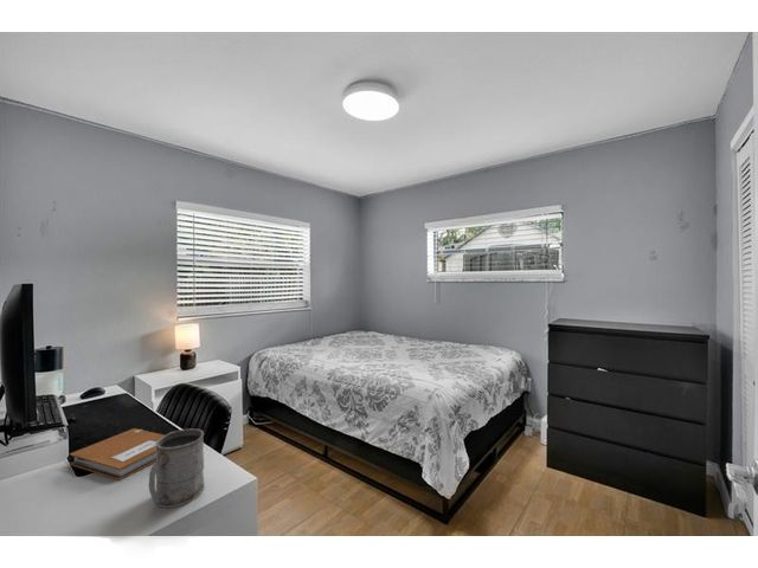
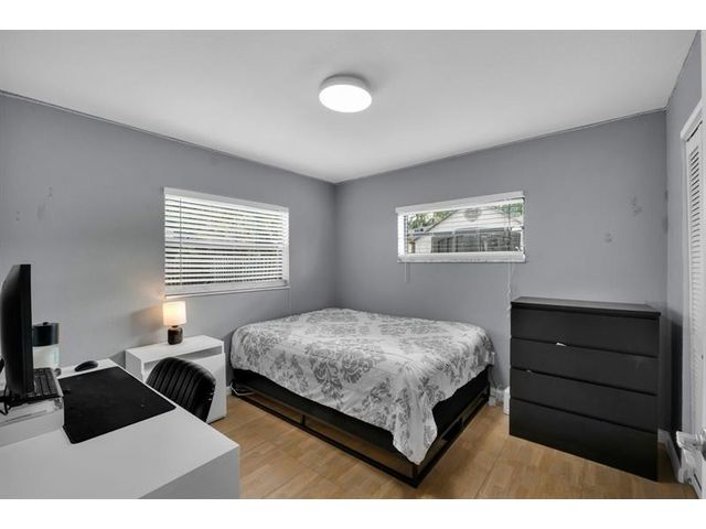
- mug (175, 469)
- notebook (130, 450)
